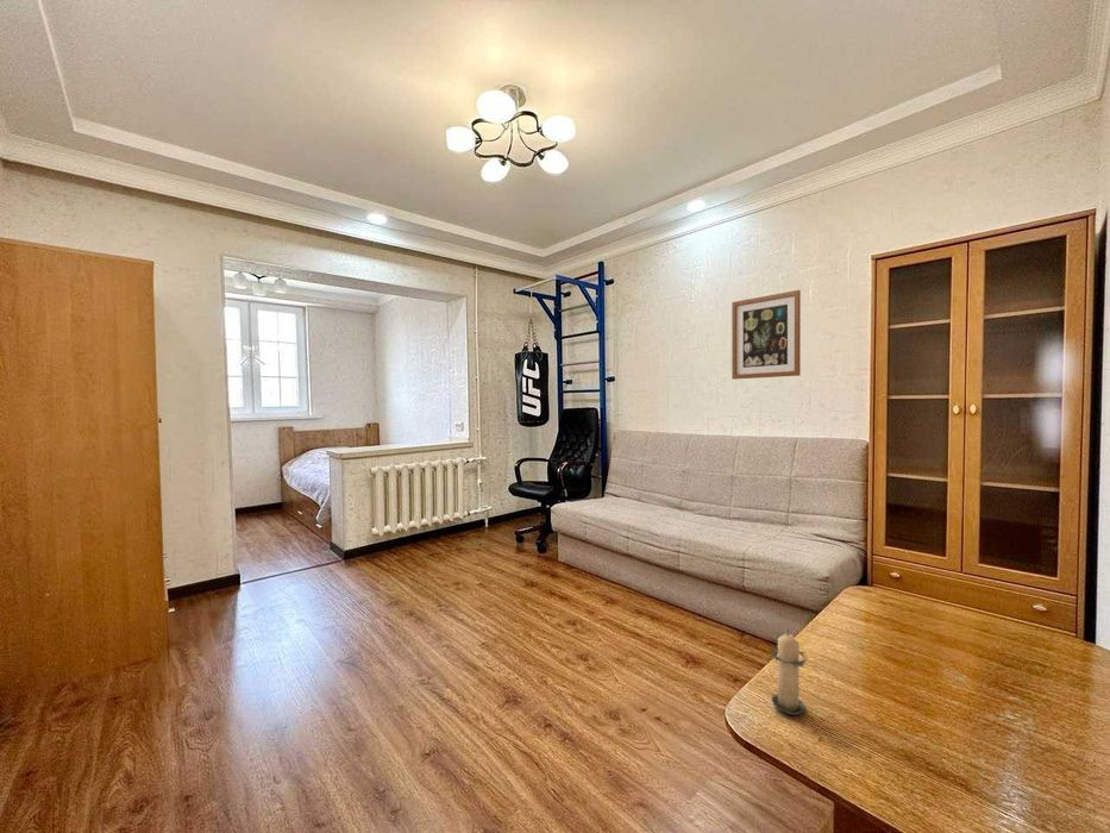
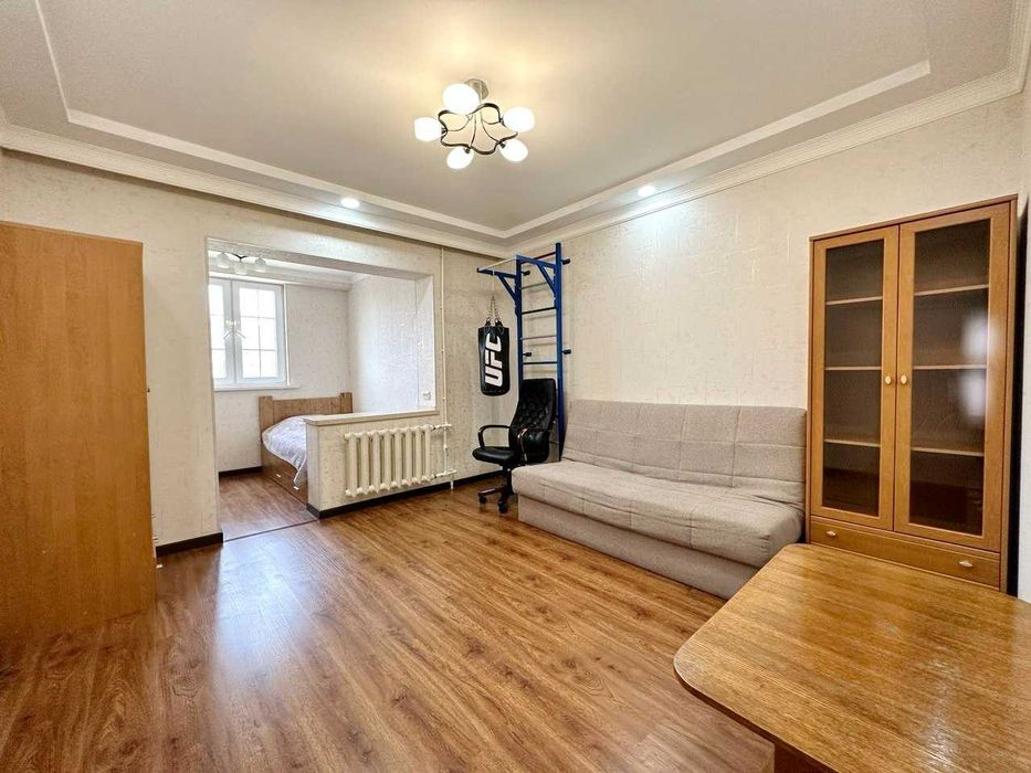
- wall art (764, 337)
- candle (788, 668)
